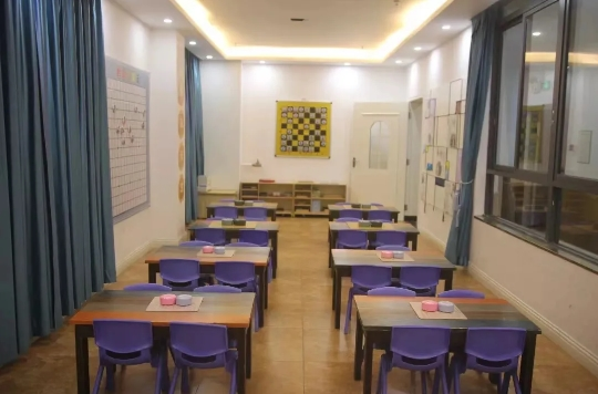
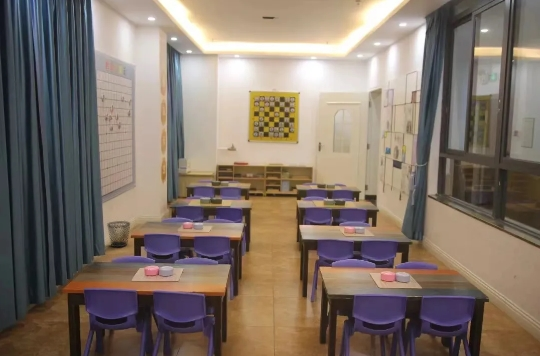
+ wastebasket (119, 234)
